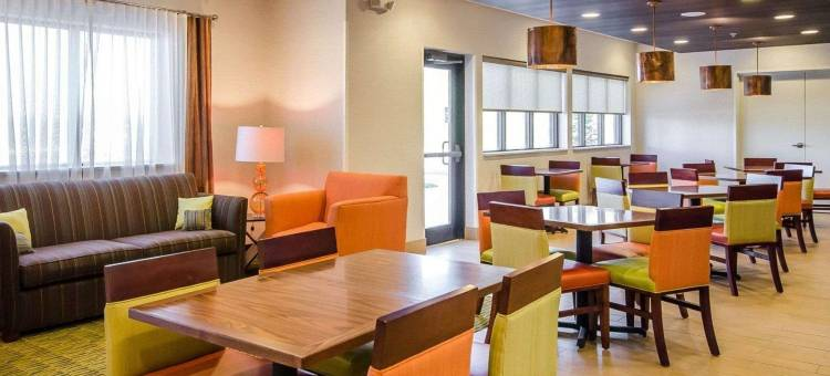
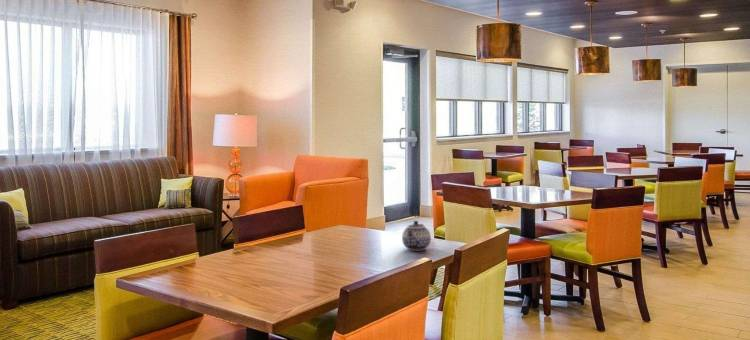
+ teapot (416, 234)
